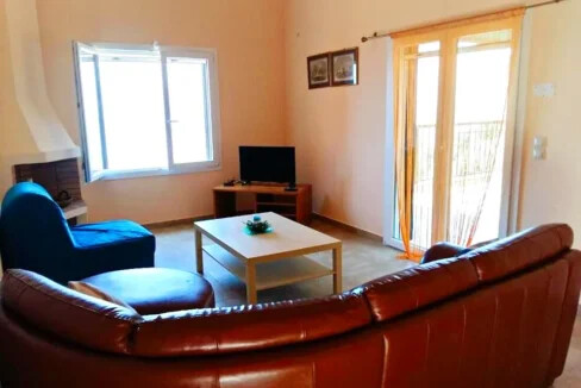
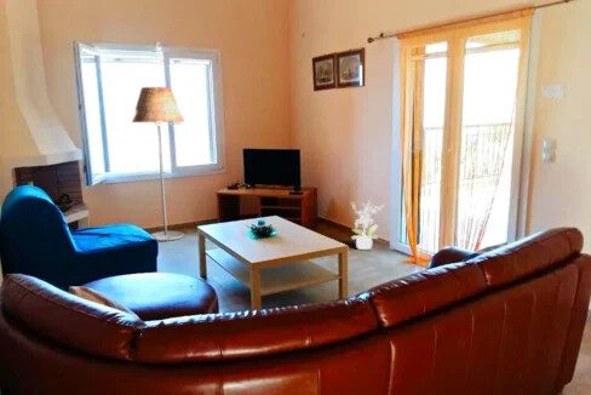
+ potted plant (365, 224)
+ floor lamp (161, 164)
